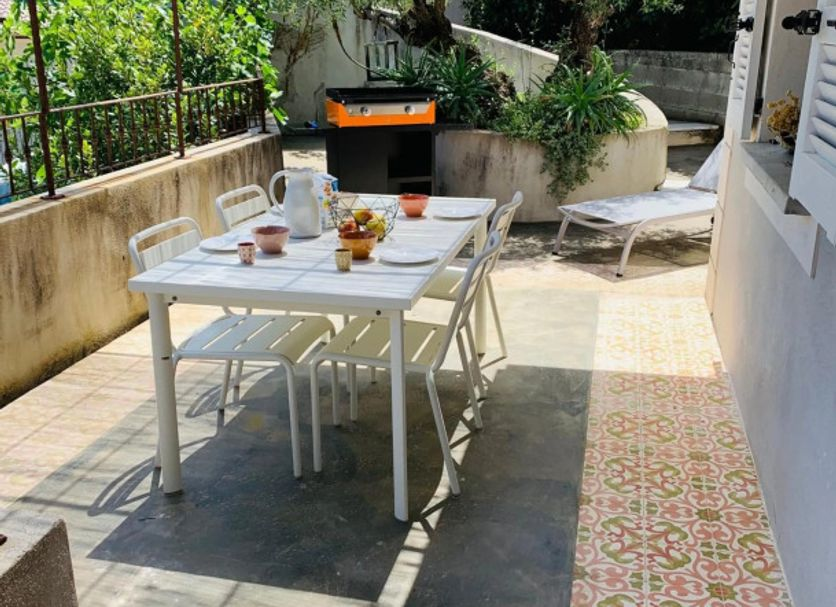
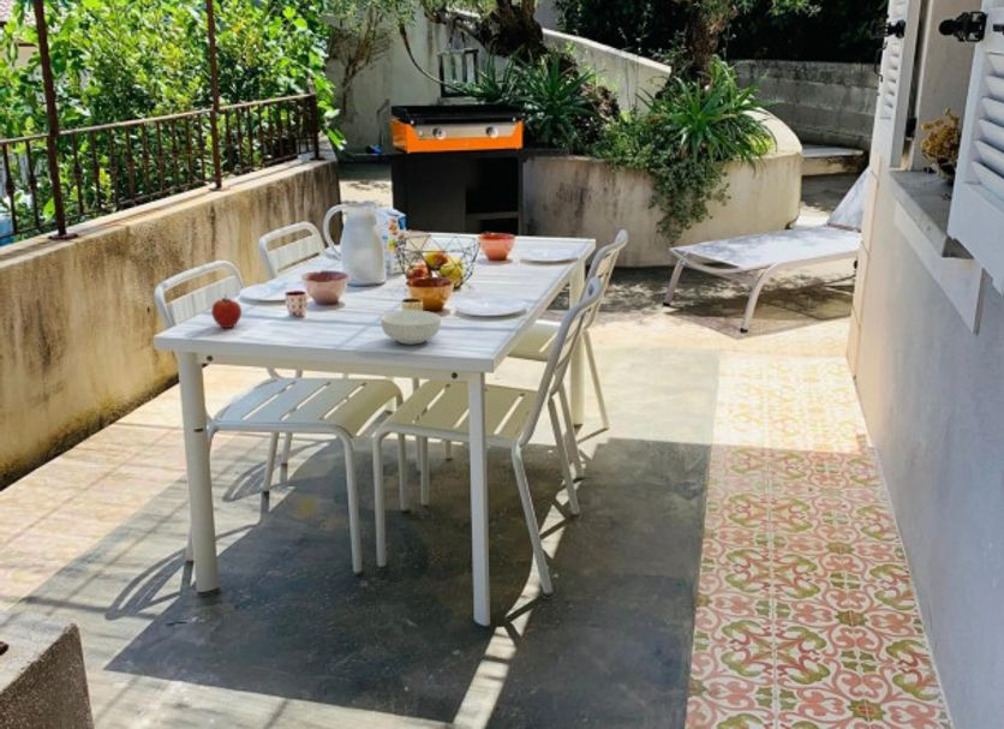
+ cereal bowl (411, 328)
+ apple (226, 310)
